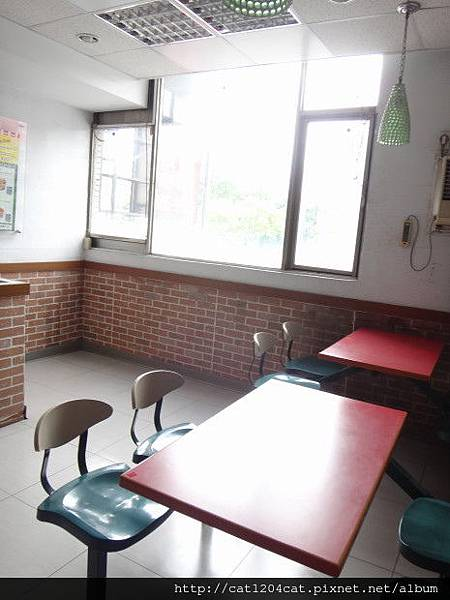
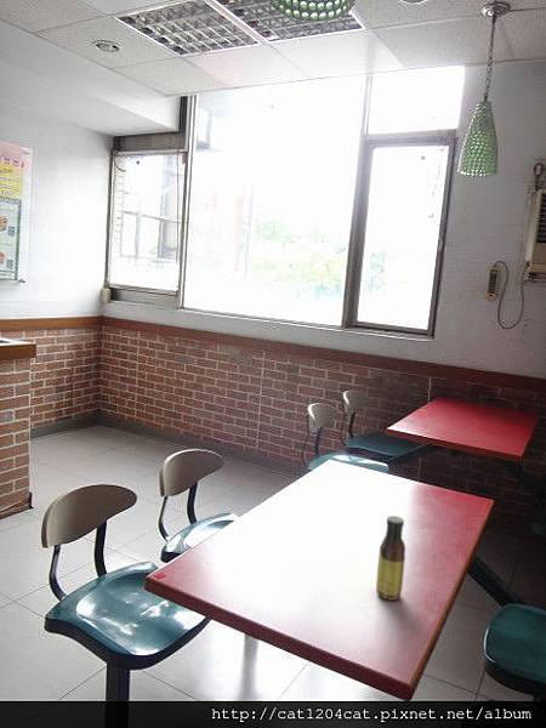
+ sauce bottle (392, 557)
